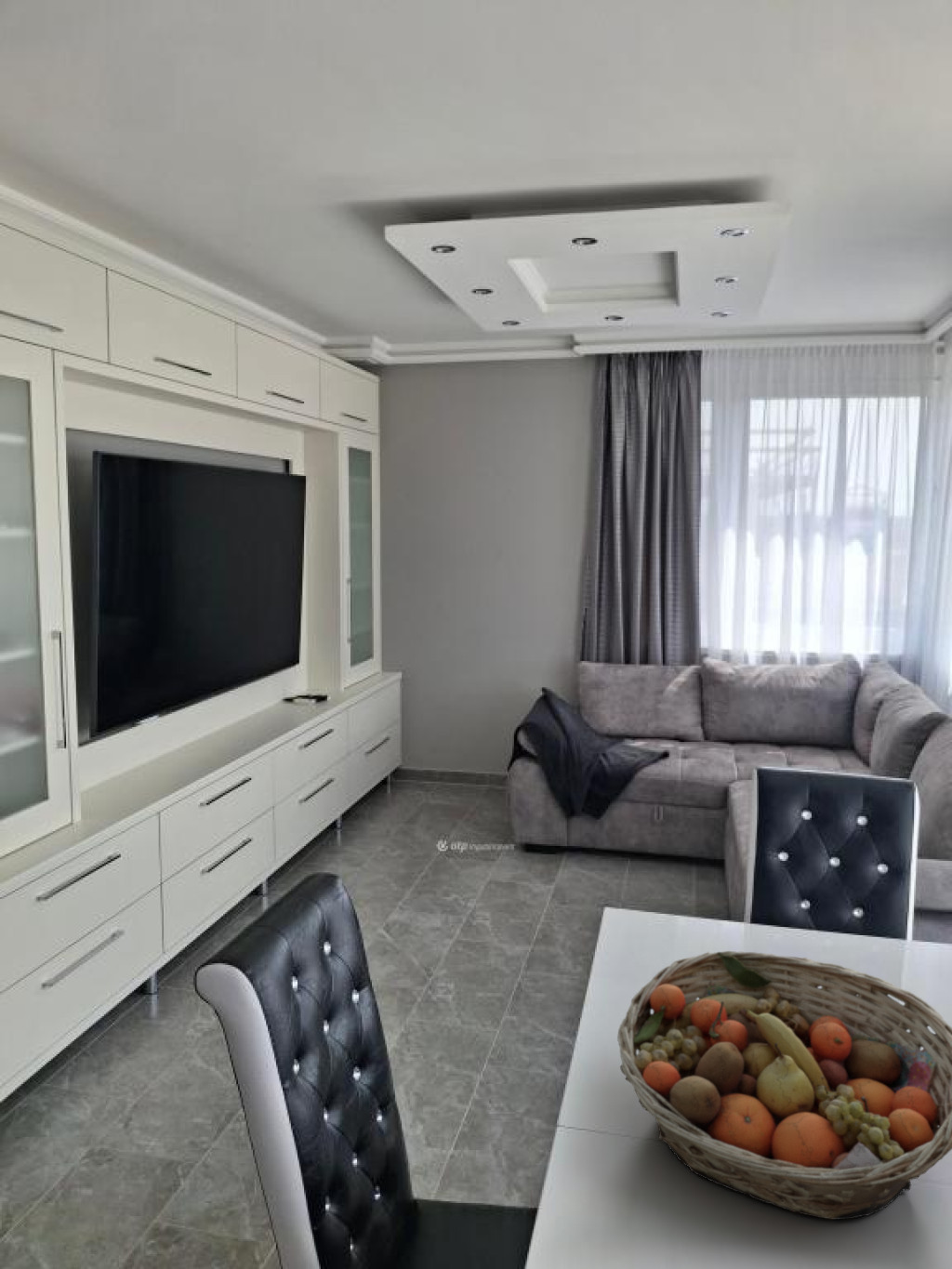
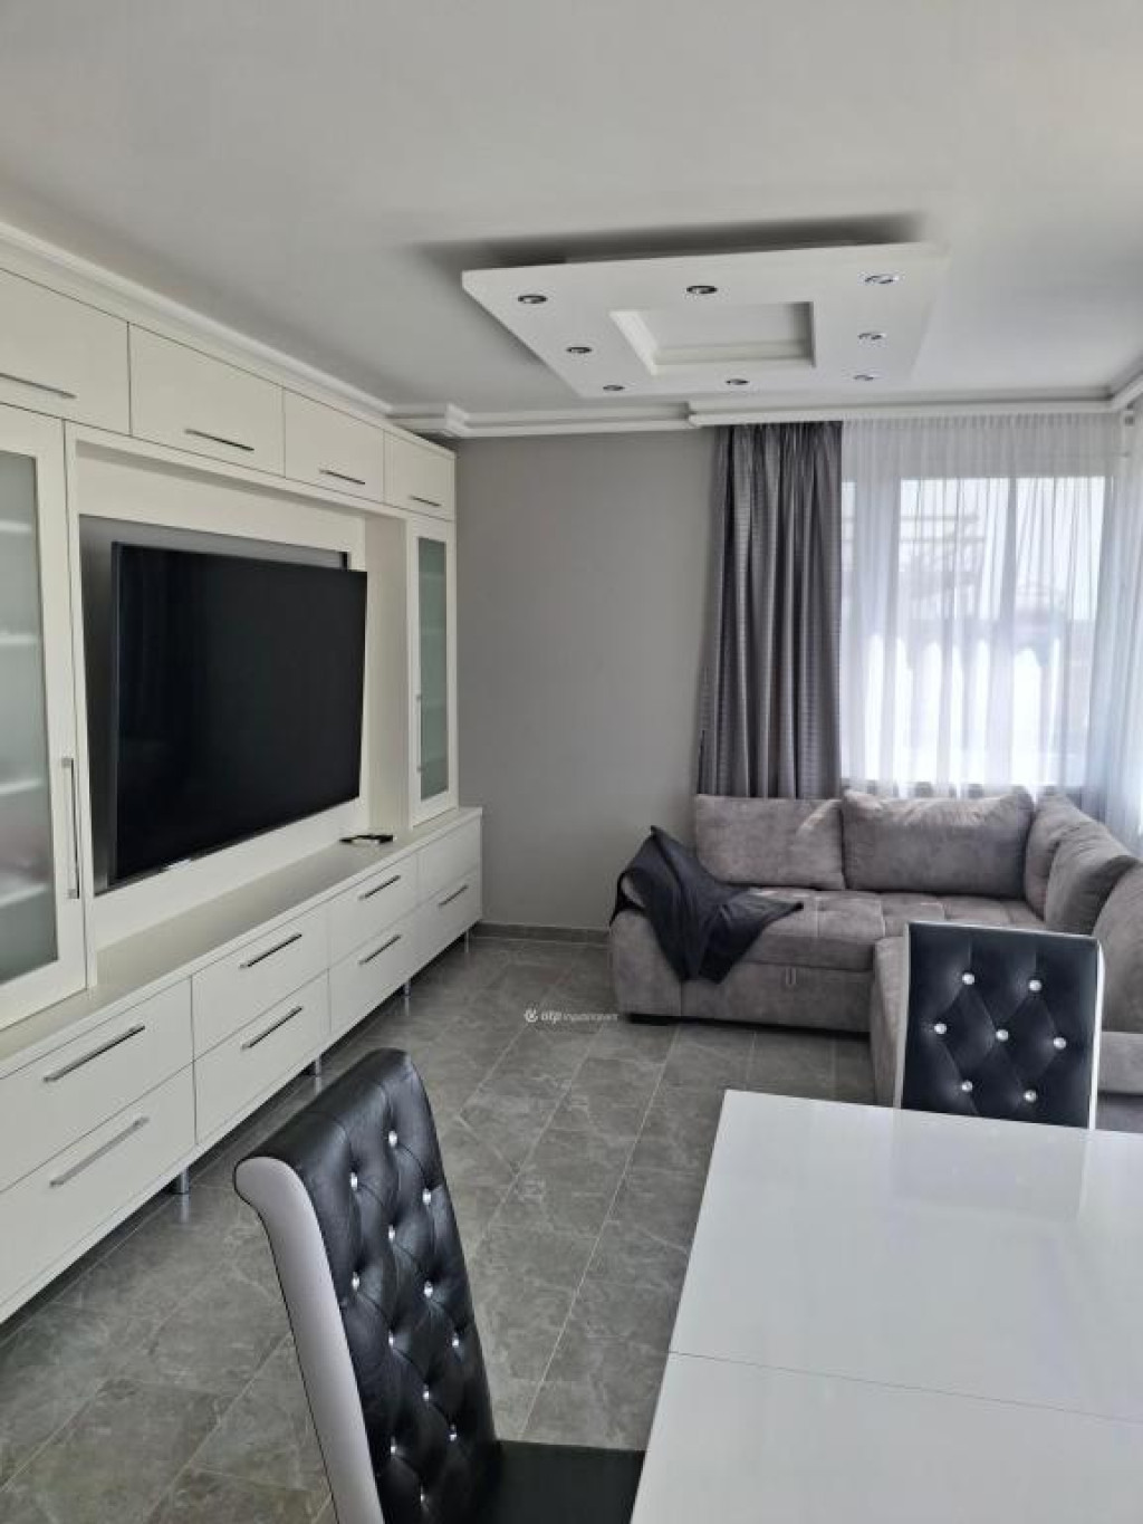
- fruit basket (784, 1074)
